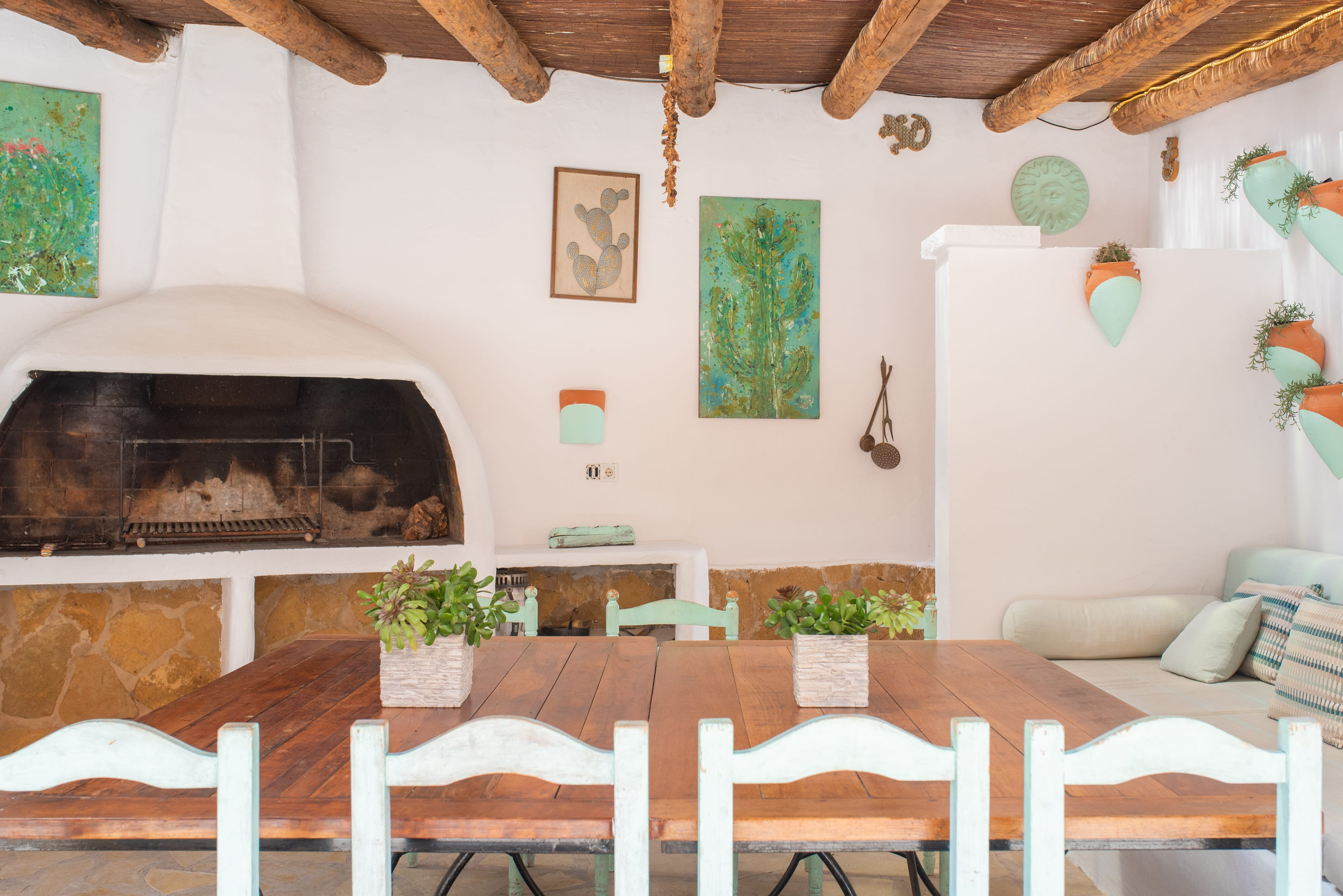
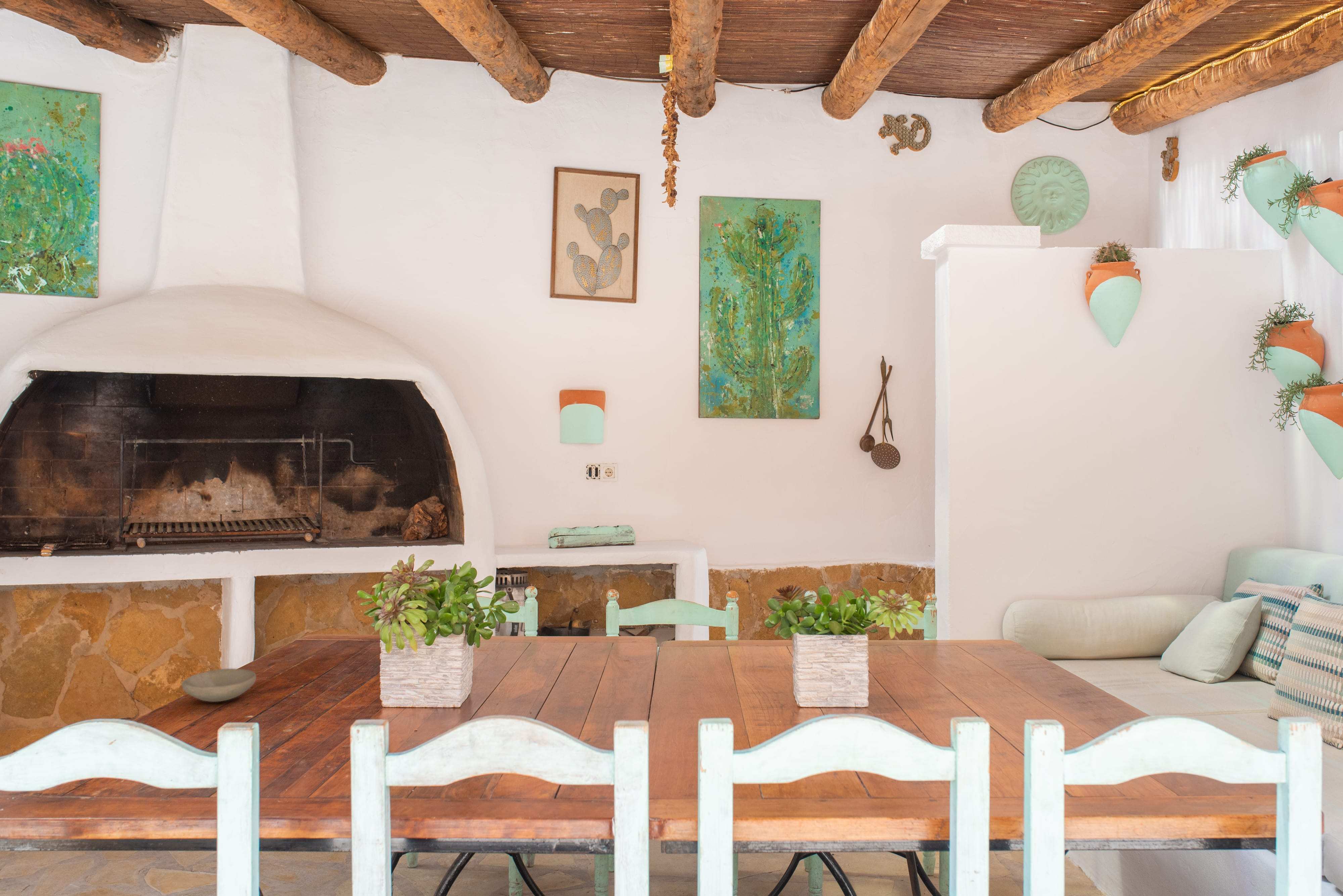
+ bowl (220, 688)
